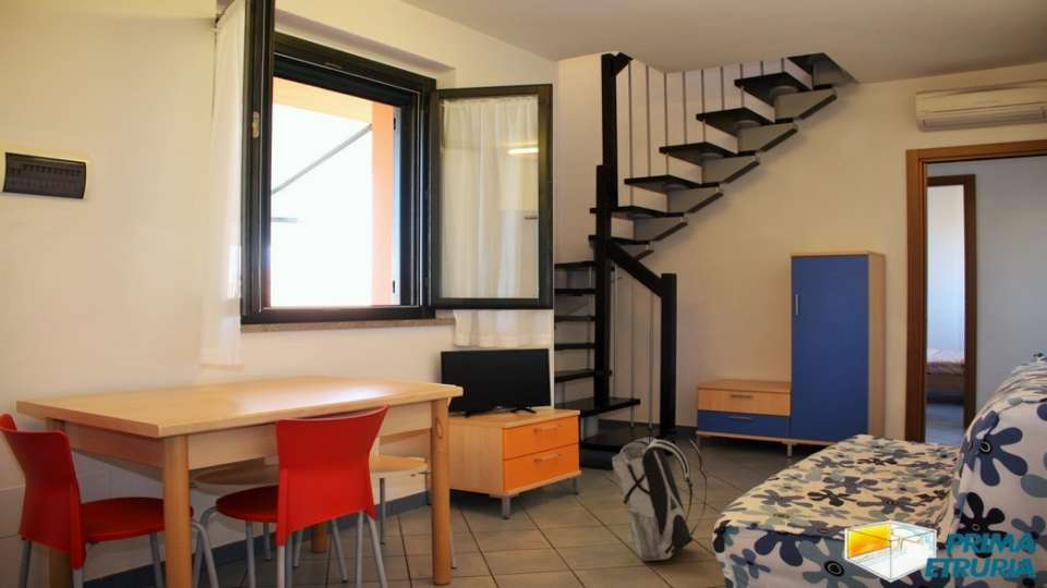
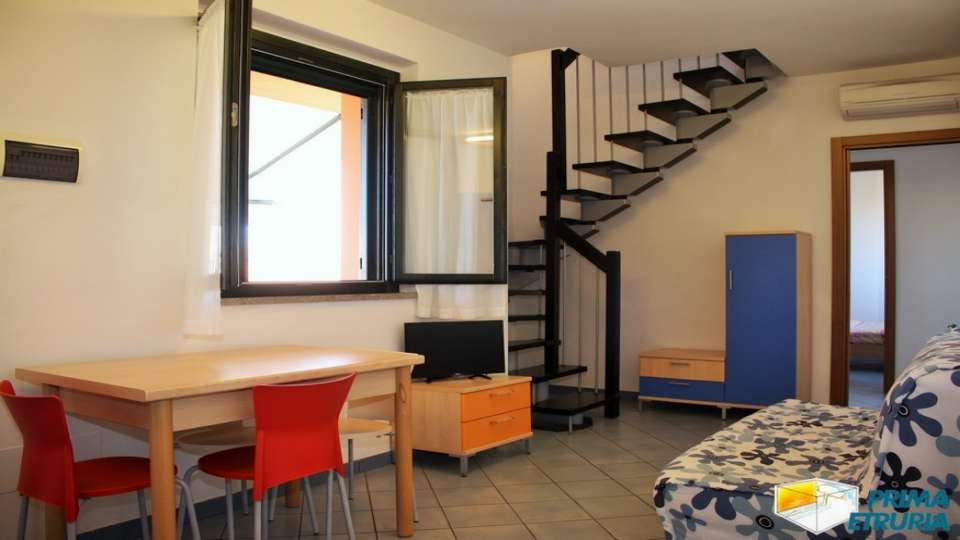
- backpack (659, 494)
